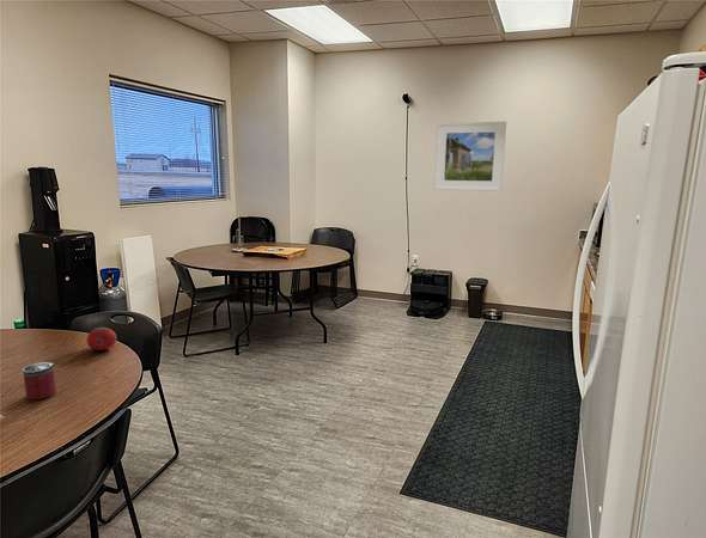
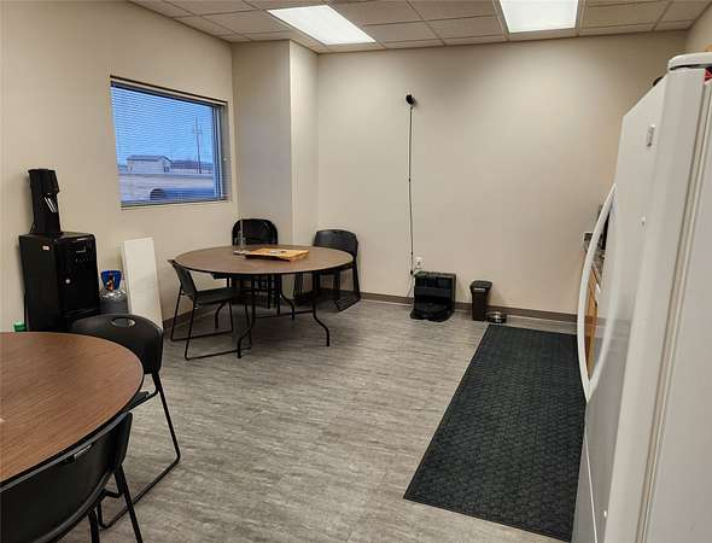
- fruit (101, 337)
- beverage cup (41, 381)
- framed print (469, 157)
